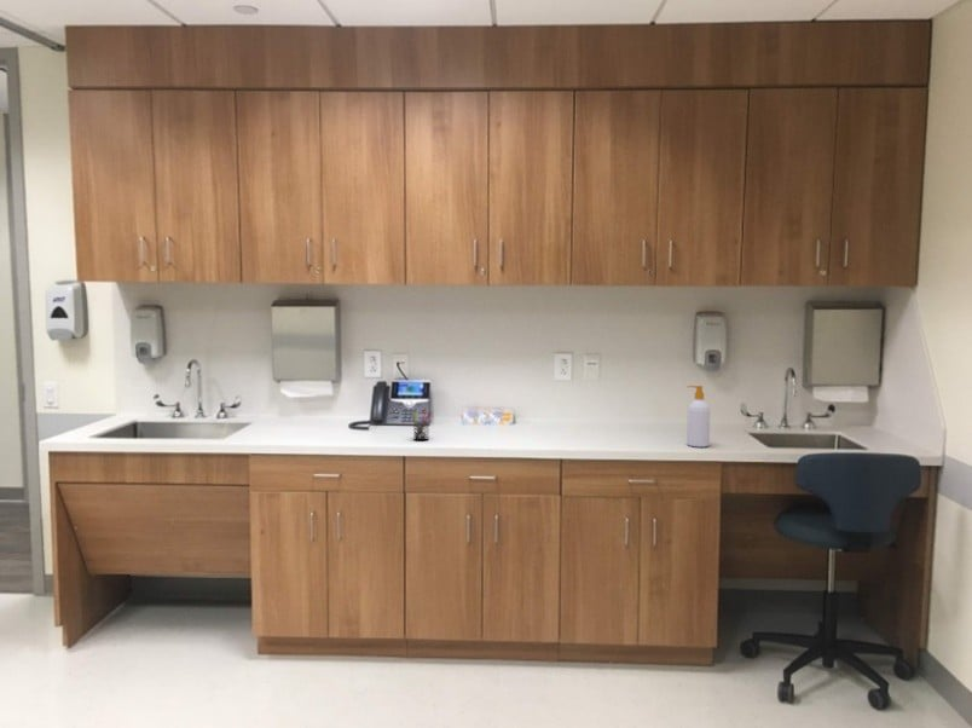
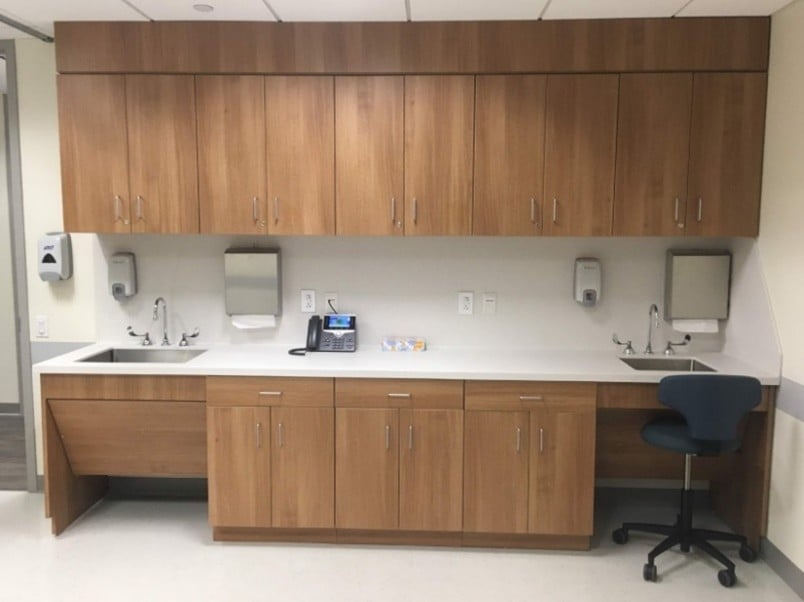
- pen holder (420, 423)
- soap bottle (698, 415)
